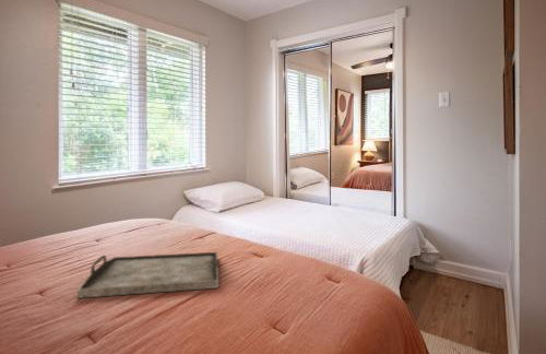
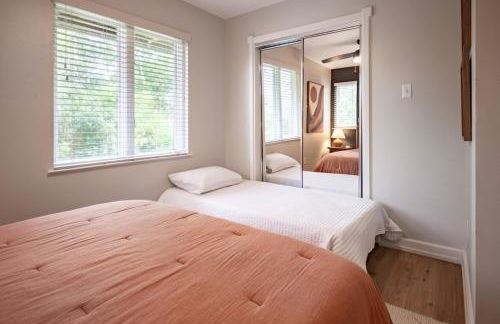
- serving tray (159, 264)
